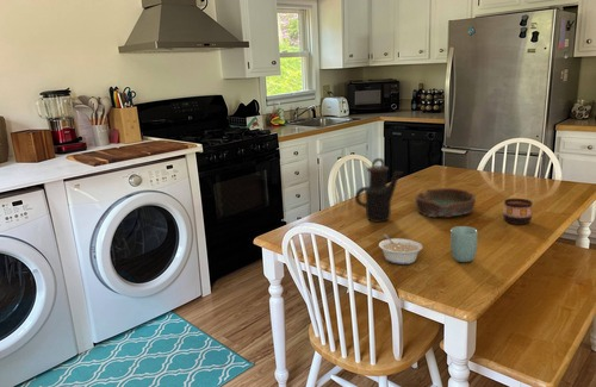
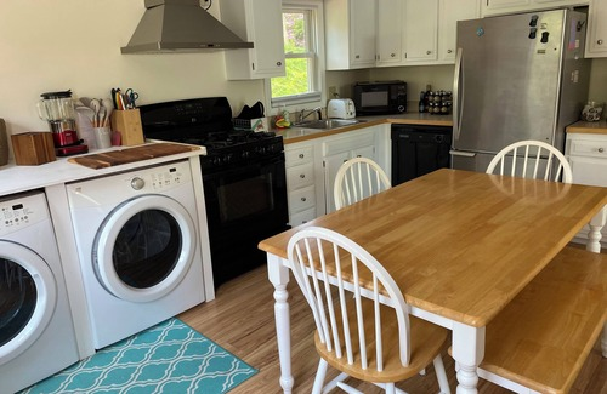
- bowl (445, 201)
- cup (519, 211)
- cup (464, 244)
- teapot (378, 188)
- legume (398, 250)
